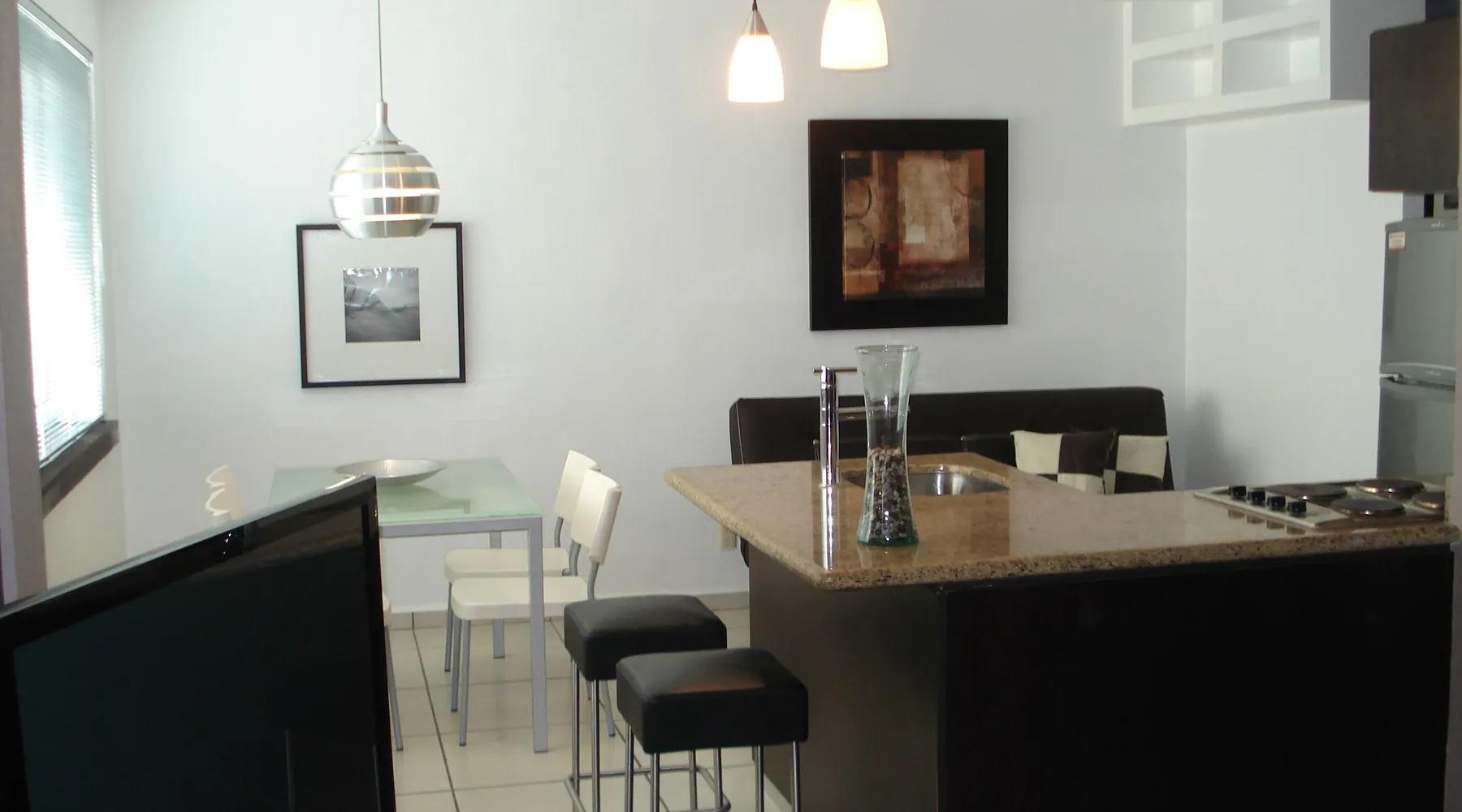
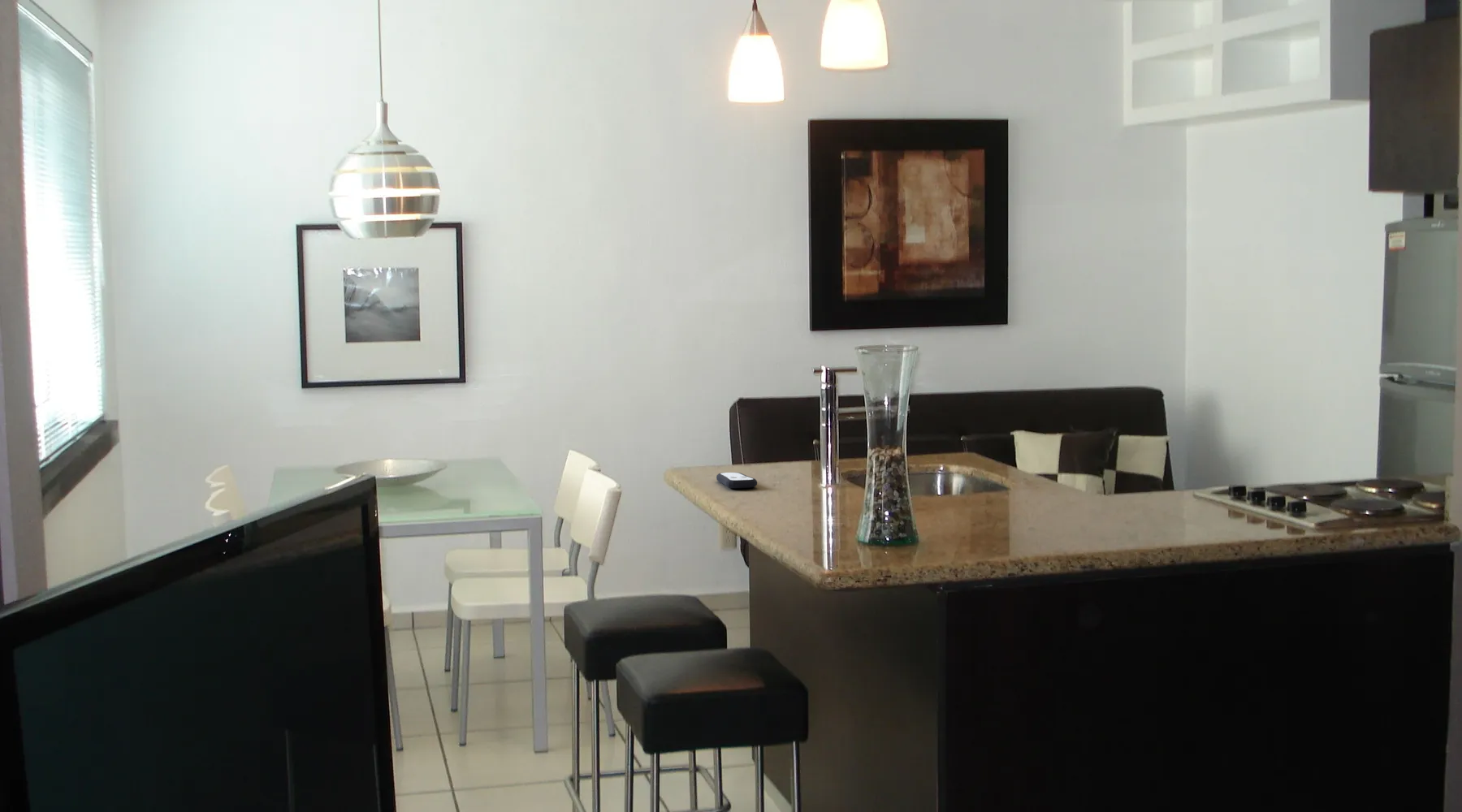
+ remote control (735, 479)
